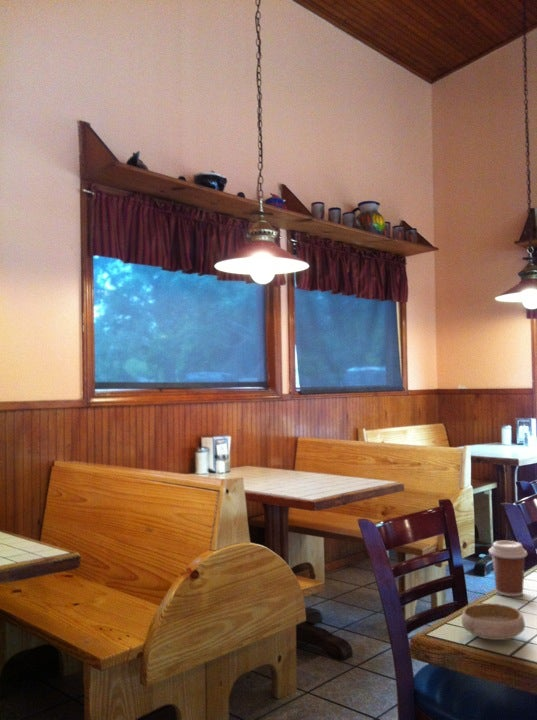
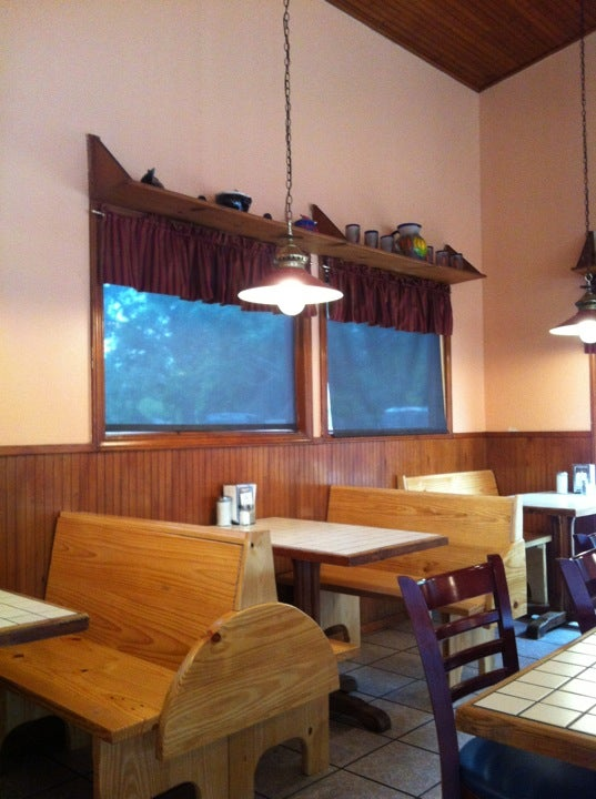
- coffee cup (508, 567)
- bowl (492, 623)
